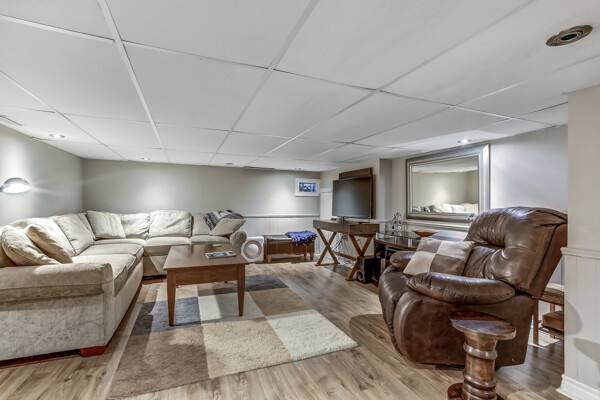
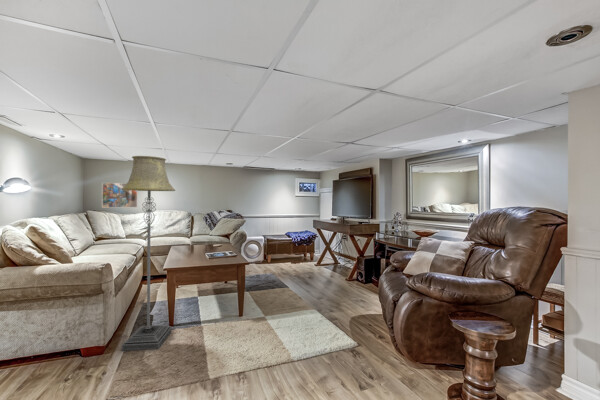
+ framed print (120, 195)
+ floor lamp (149, 249)
